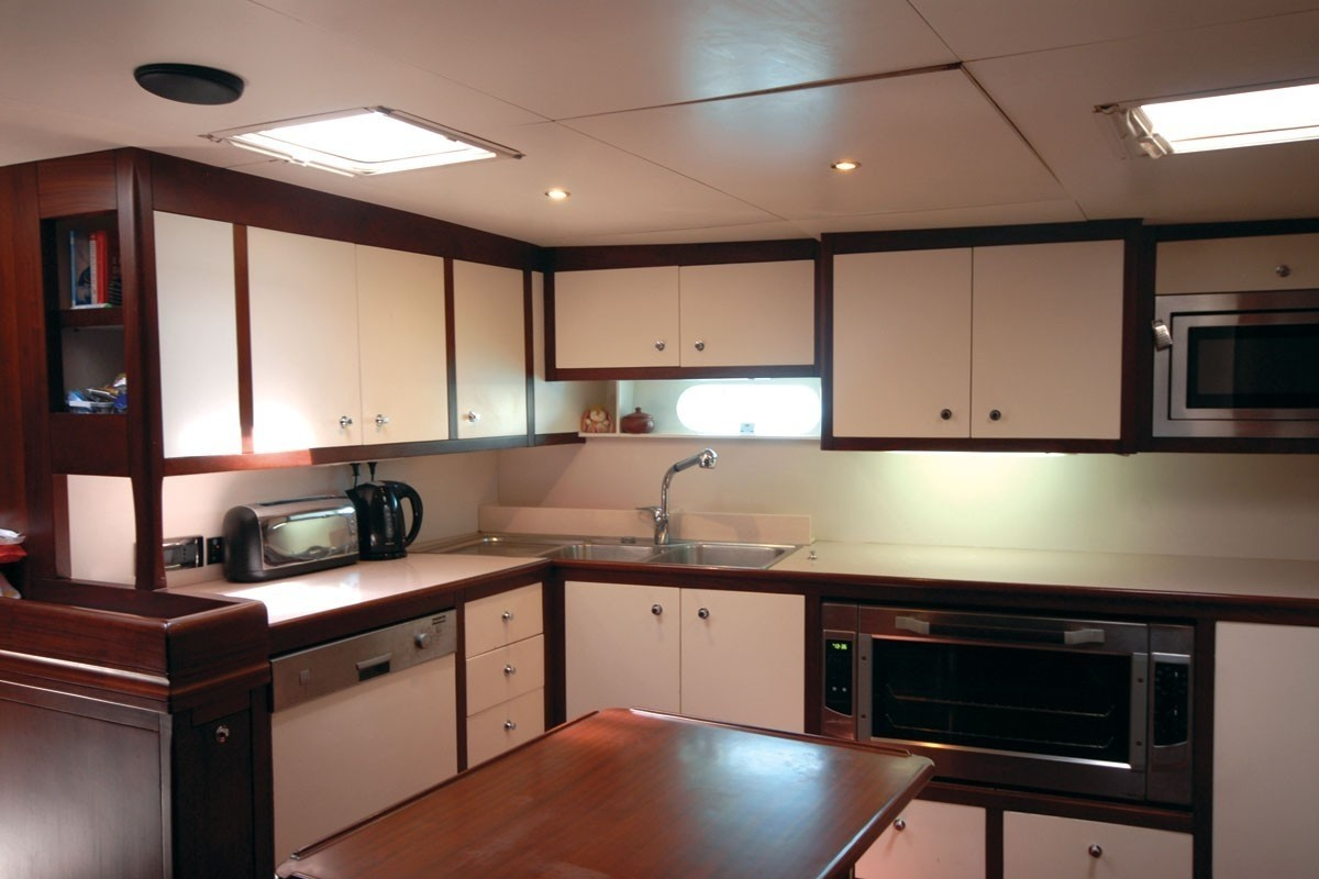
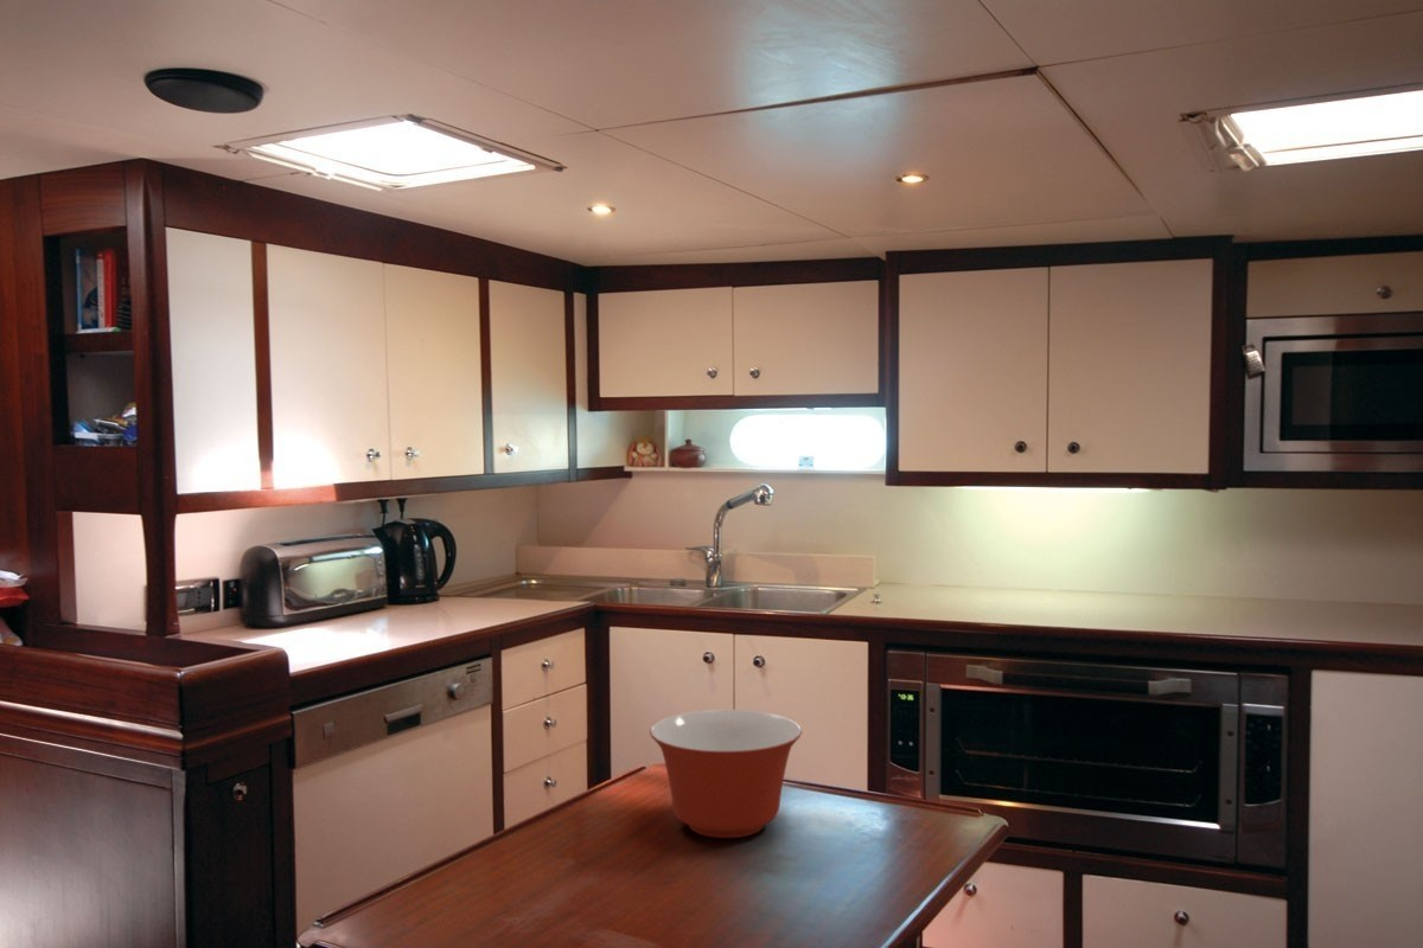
+ mixing bowl (726, 776)
